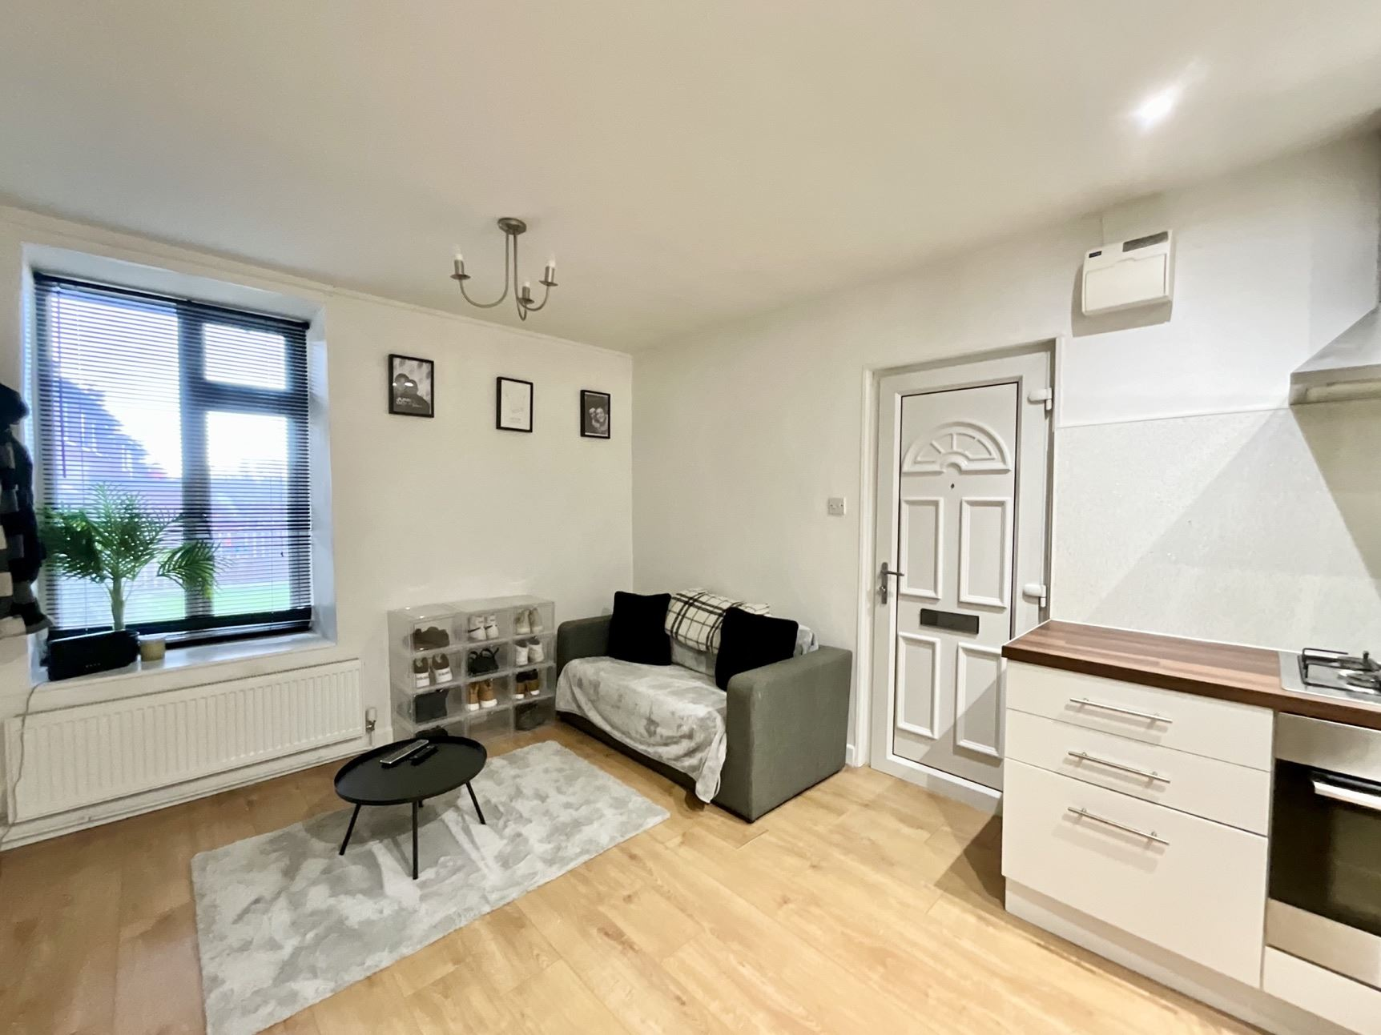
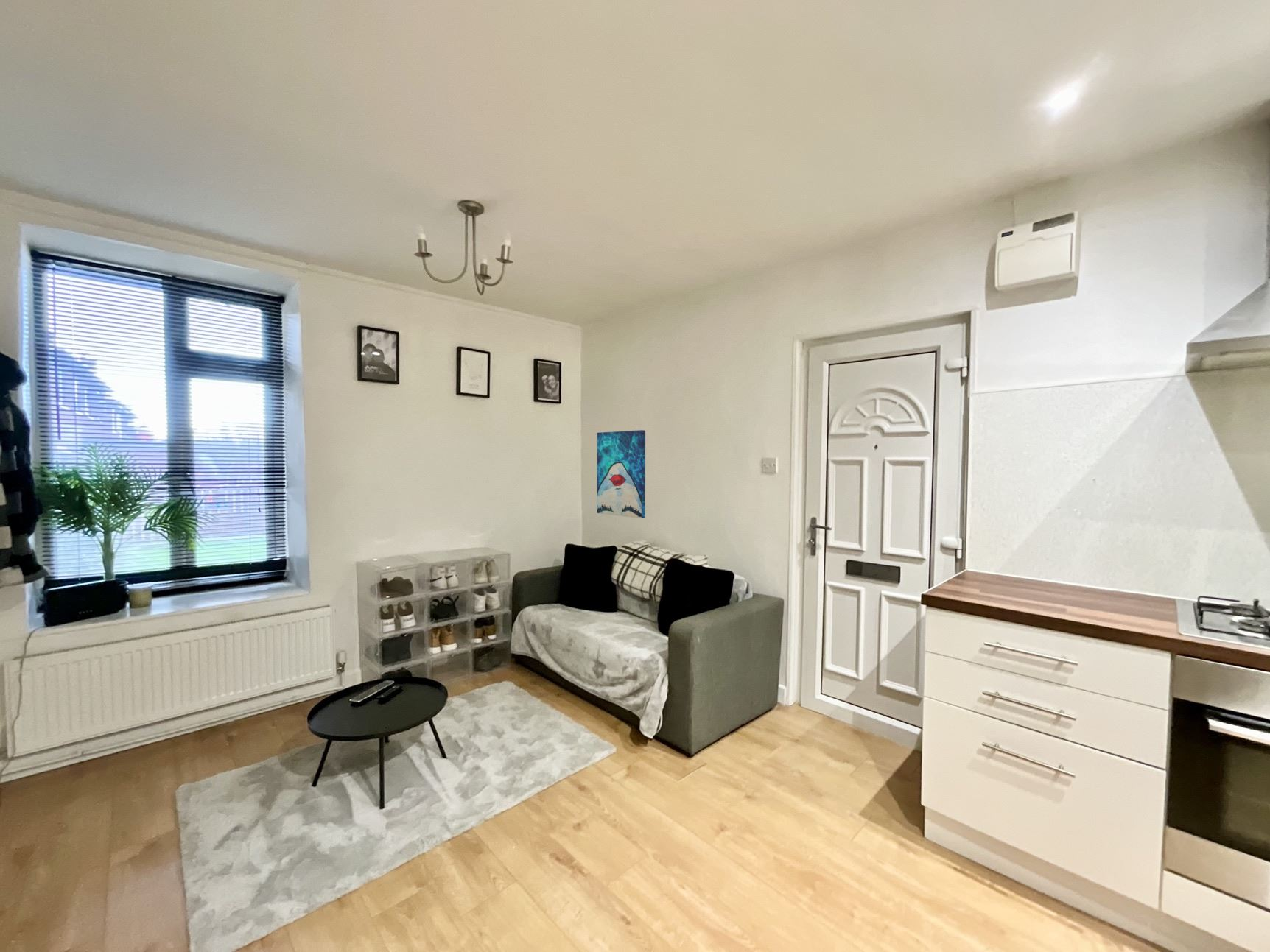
+ wall art (620, 473)
